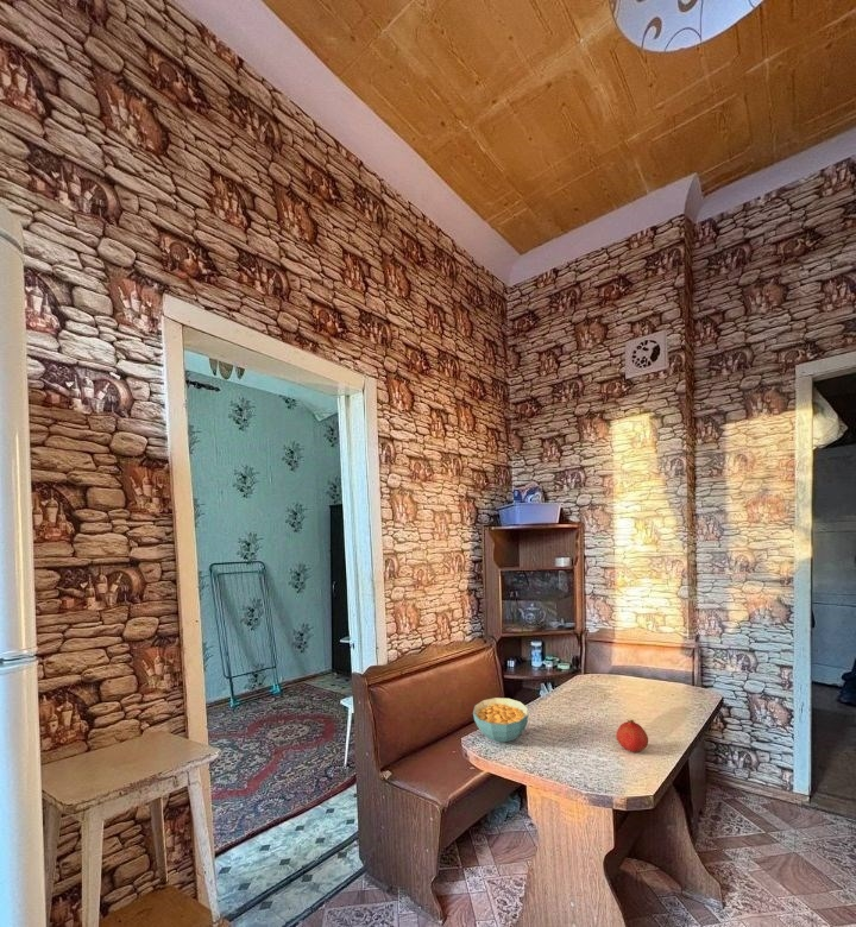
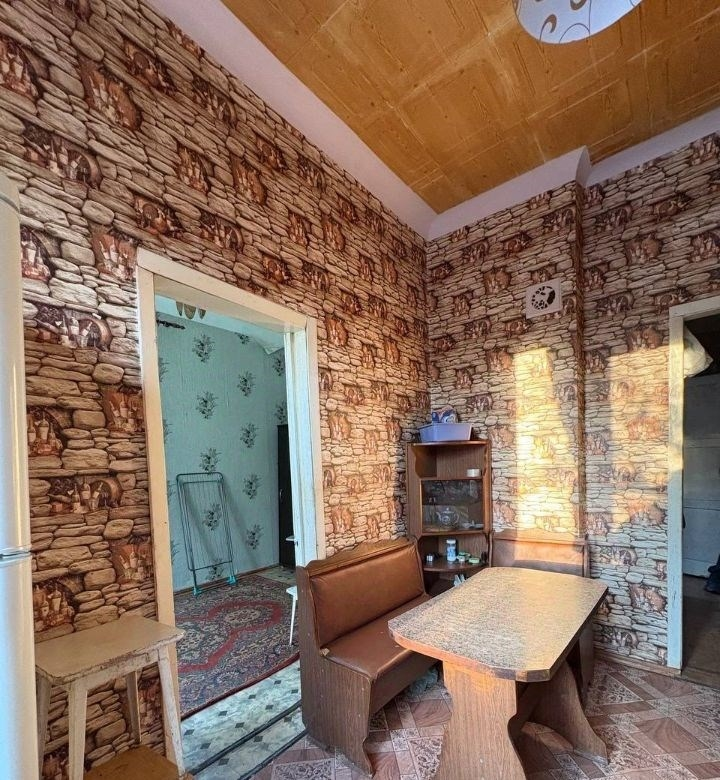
- fruit (631, 733)
- cereal bowl (501, 724)
